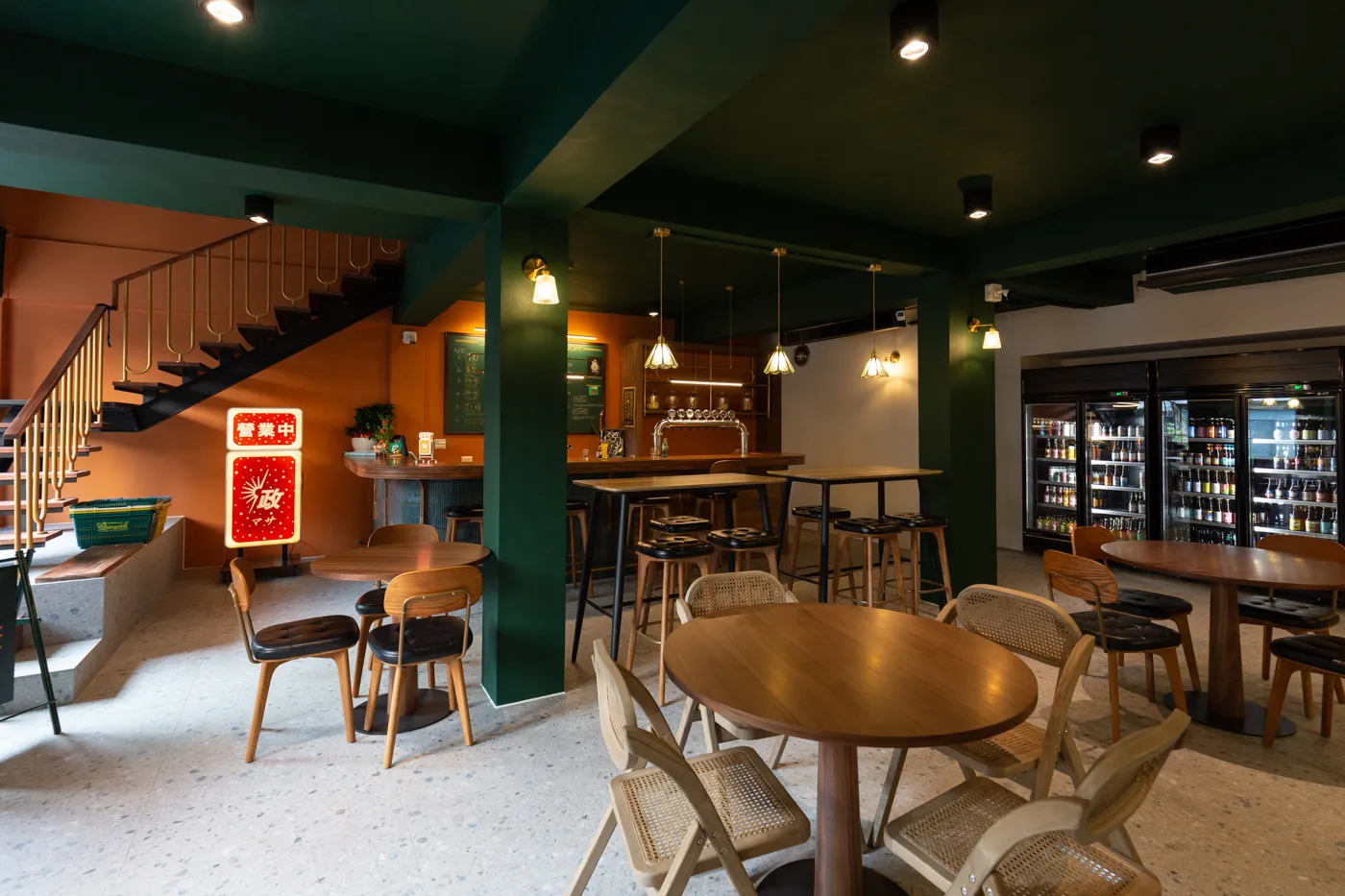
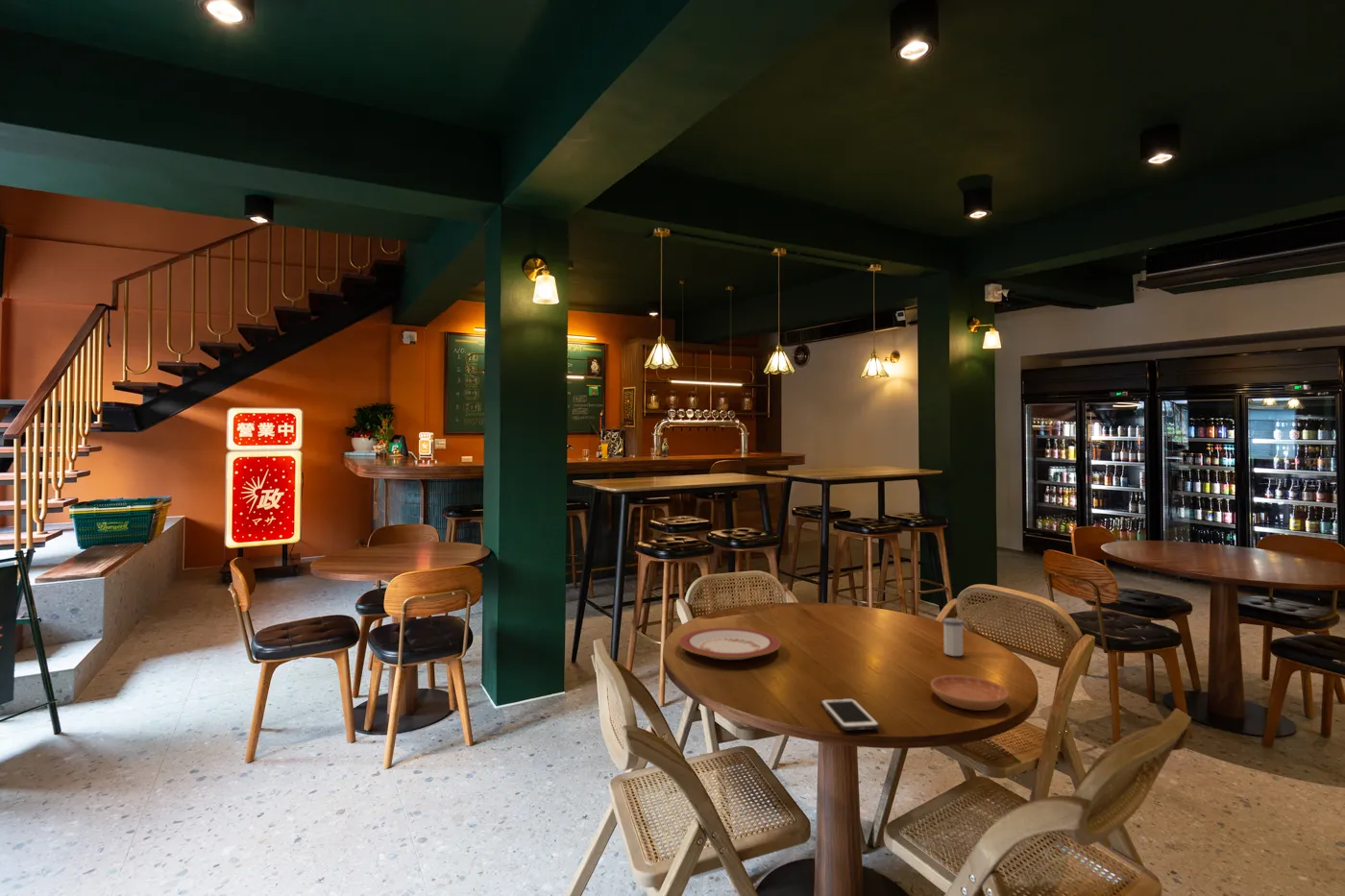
+ cell phone (848, 714)
+ plate (729, 644)
+ salt shaker (953, 637)
+ saucer (968, 692)
